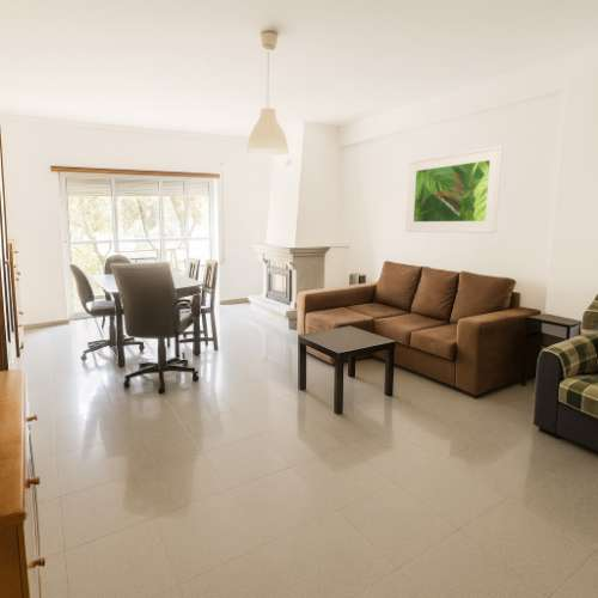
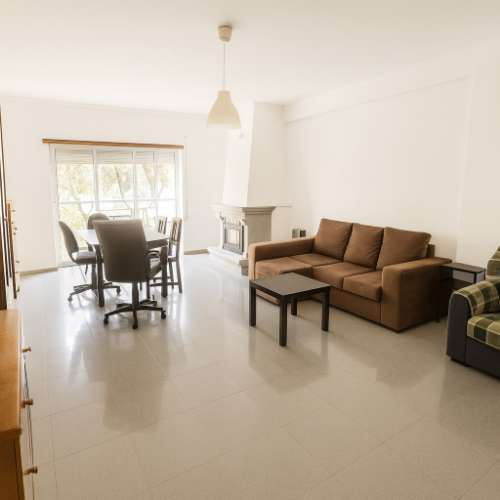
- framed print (447, 194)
